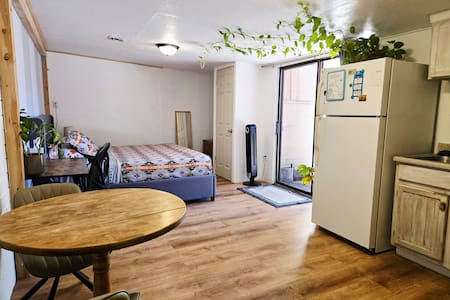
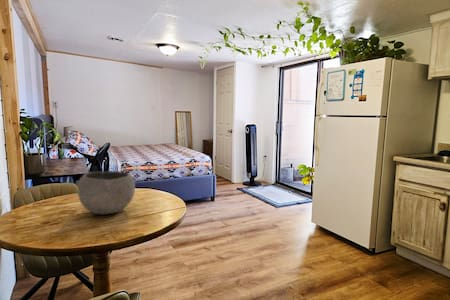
+ bowl (107, 192)
